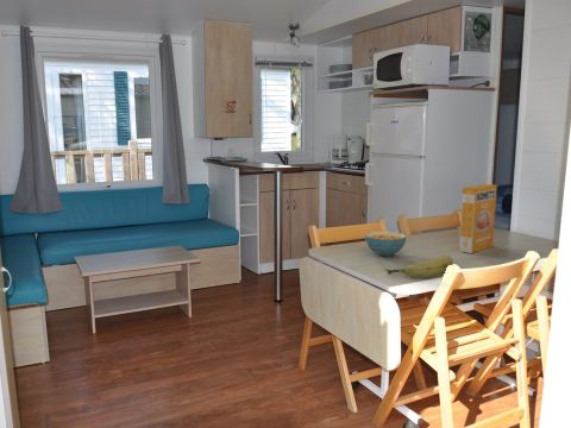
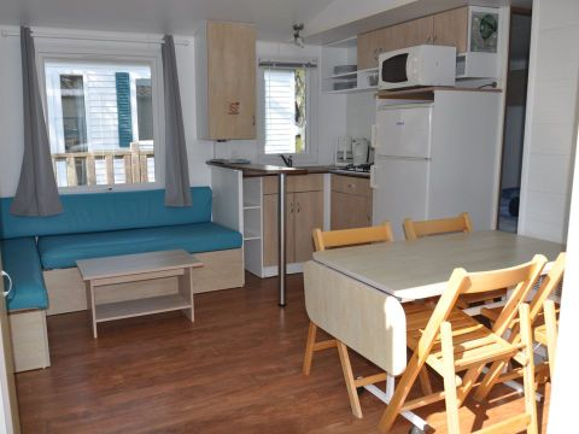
- cereal bowl (384, 245)
- cereal box (478, 218)
- fruit (425, 264)
